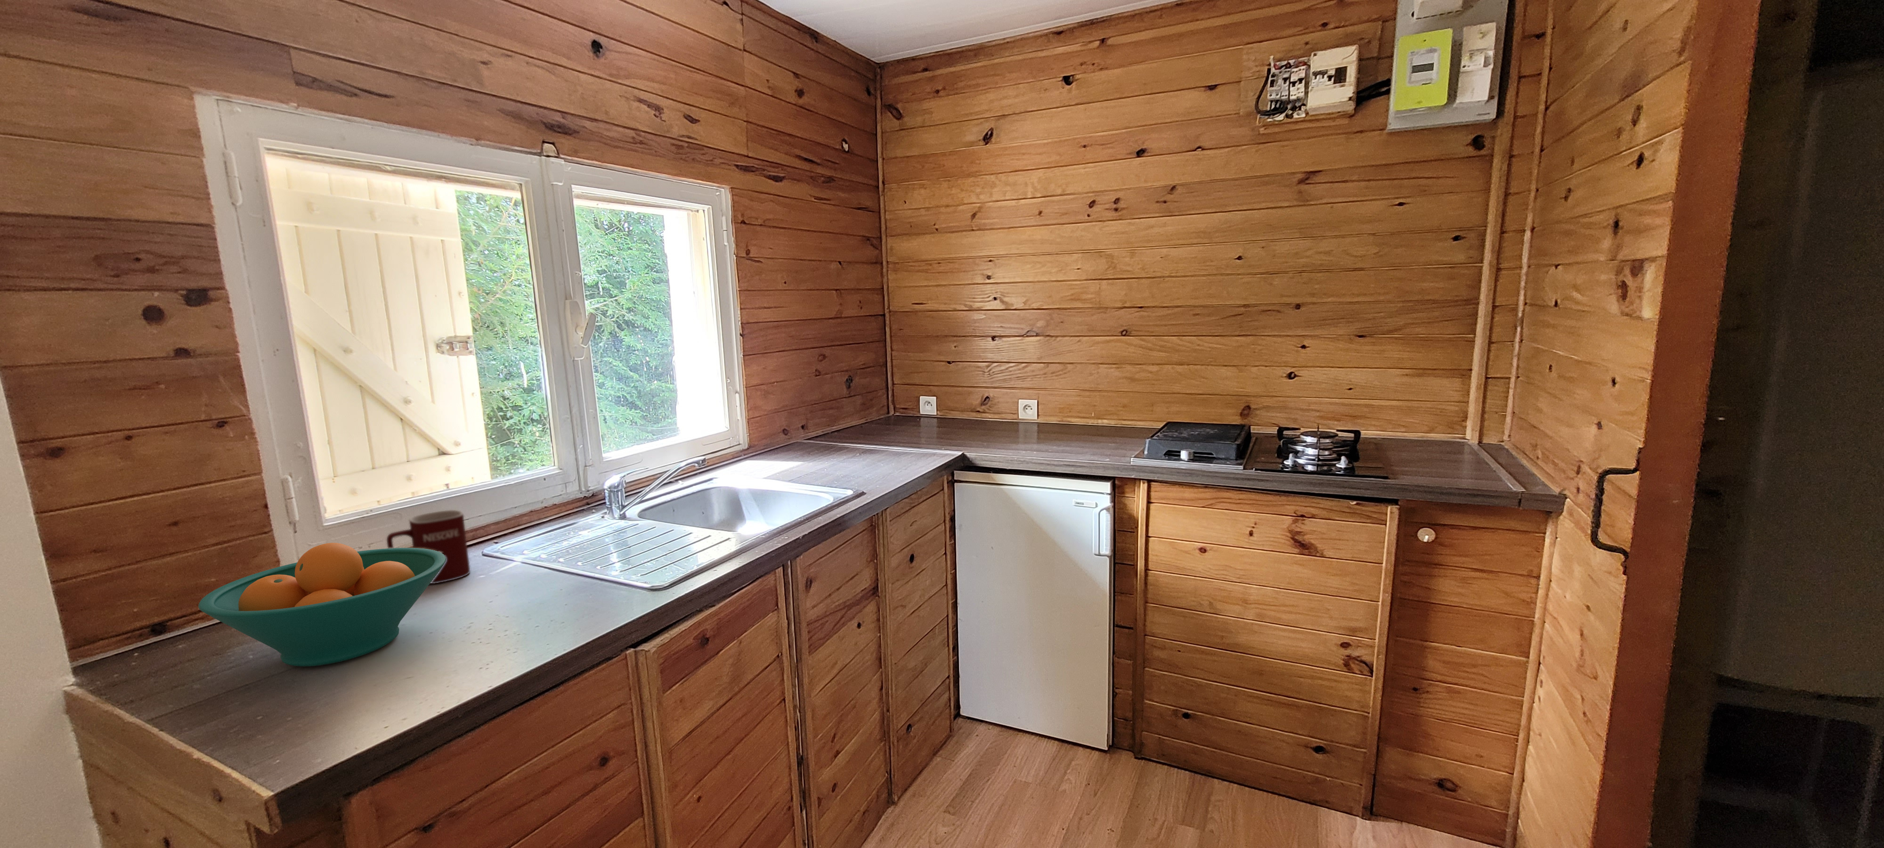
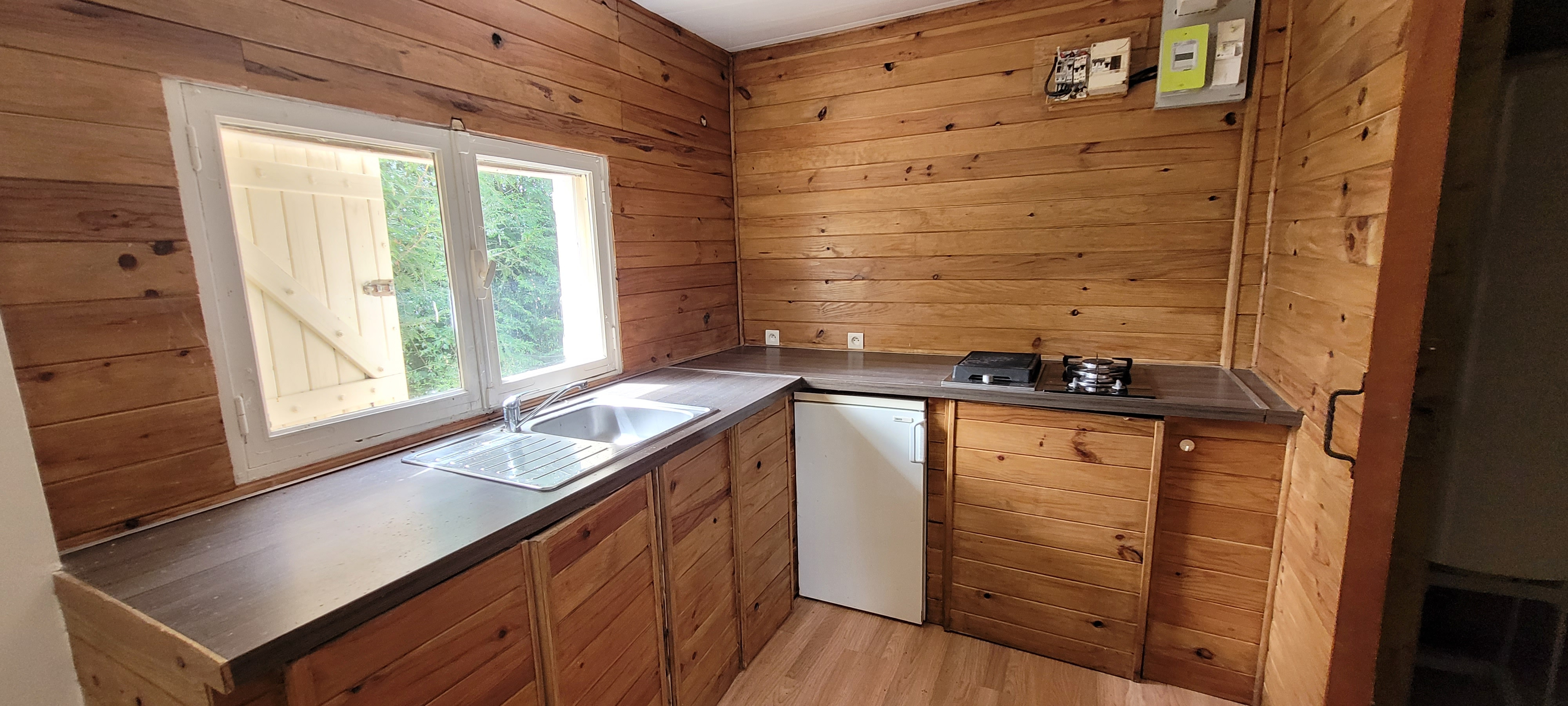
- fruit bowl (335, 596)
- mug (428, 549)
